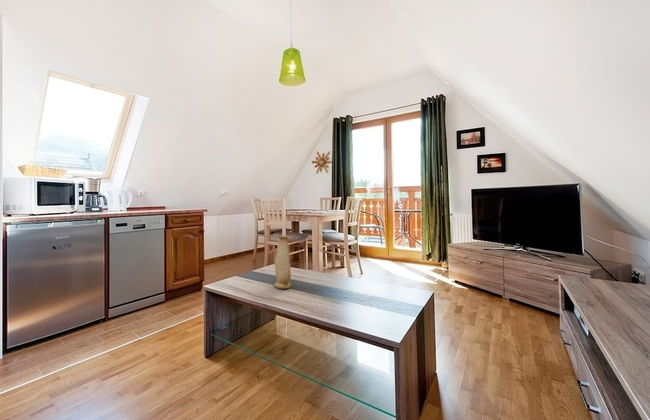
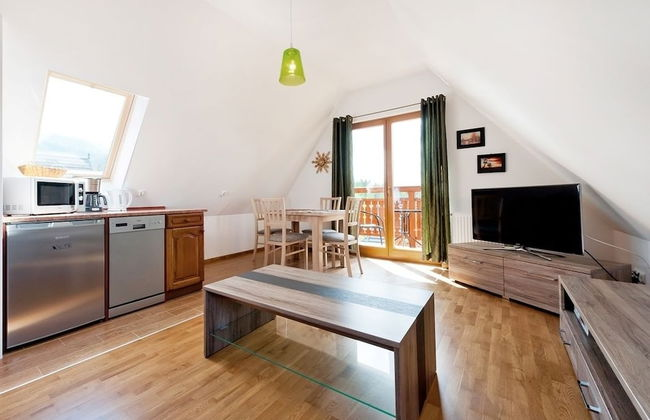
- vase (282, 261)
